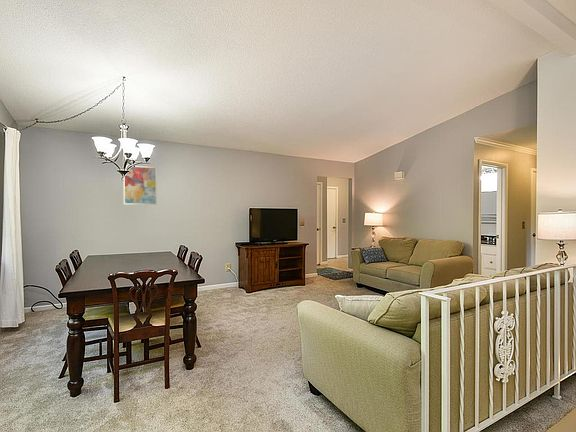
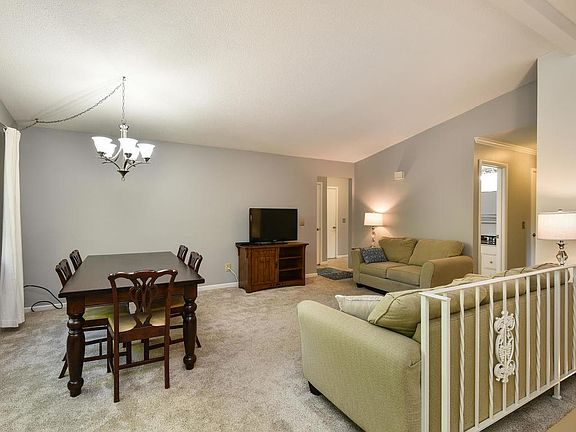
- wall art (140, 185)
